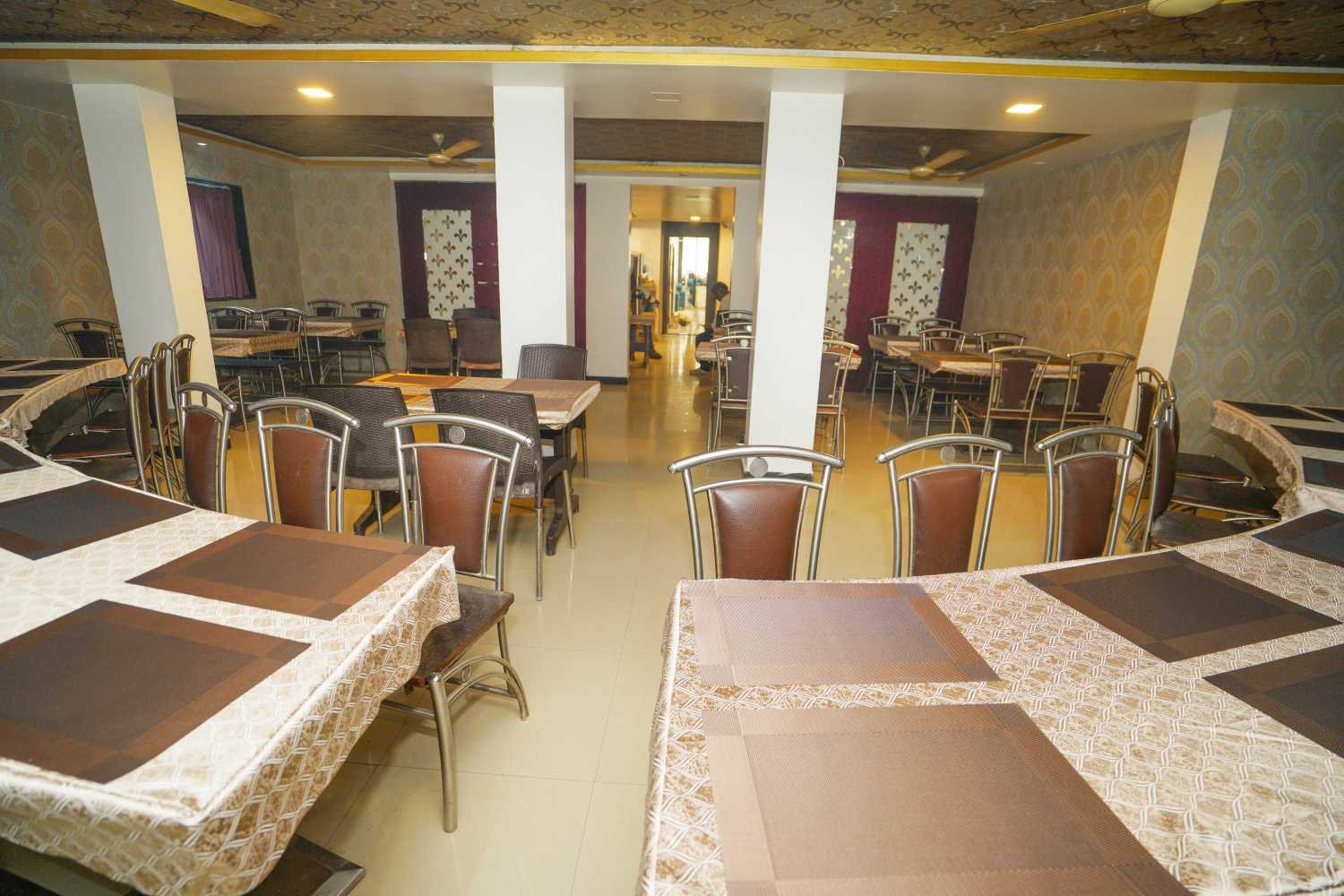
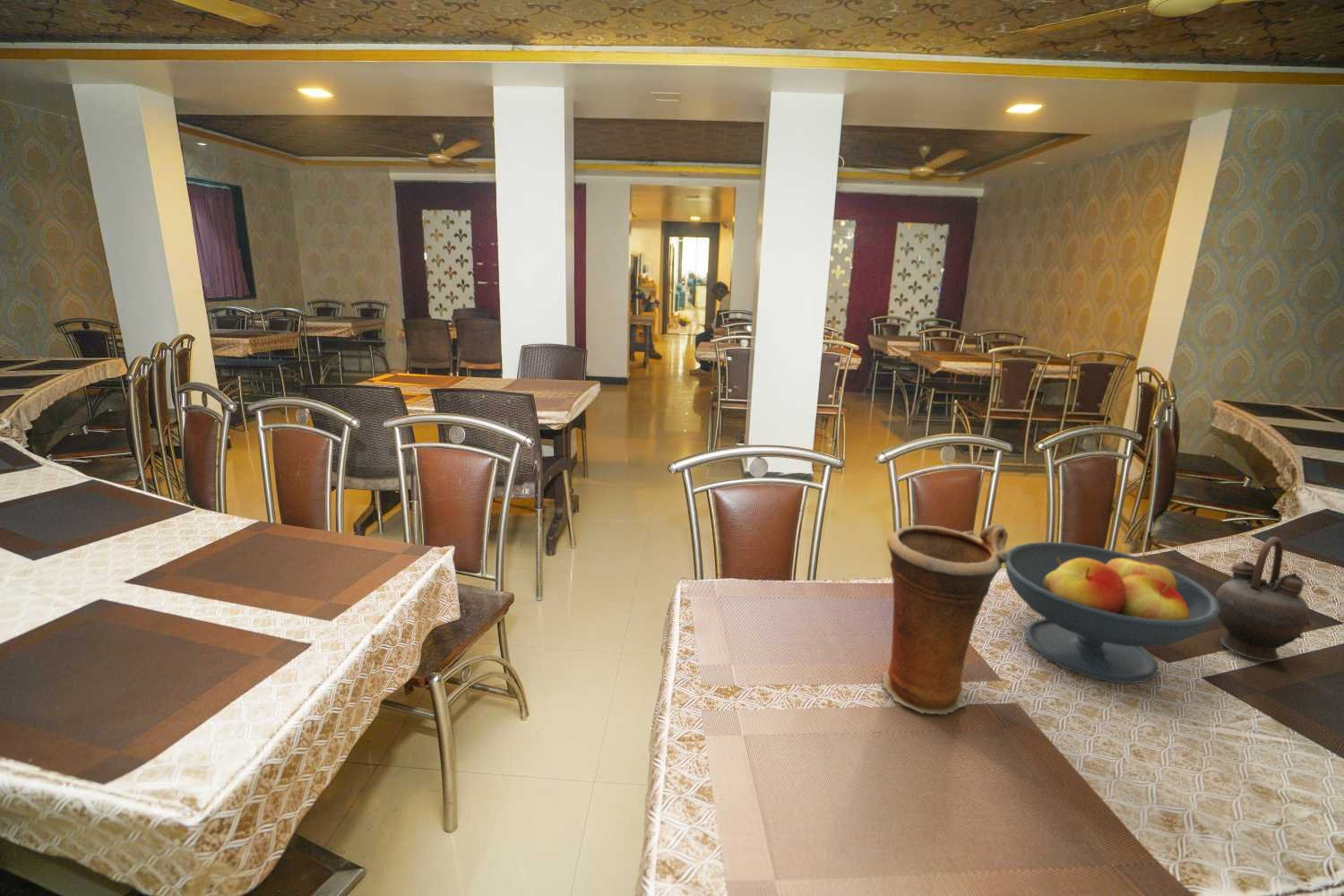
+ vase (939, 609)
+ teapot (1268, 595)
+ fruit bowl (1098, 600)
